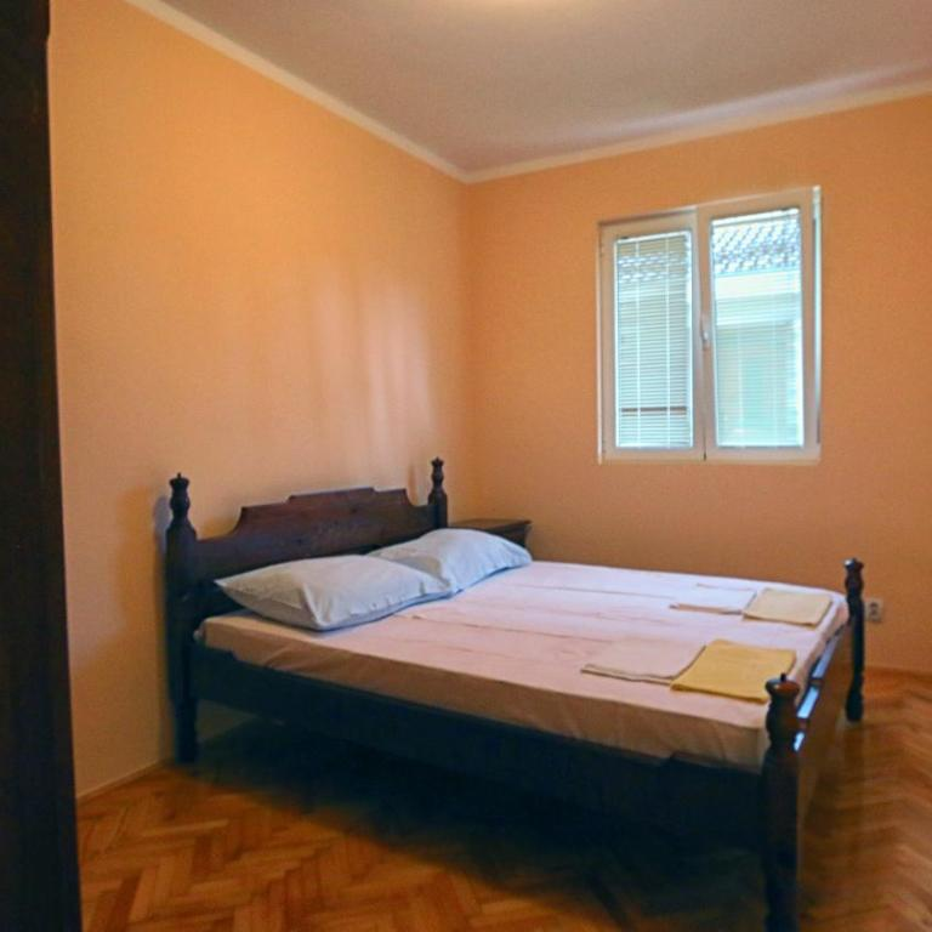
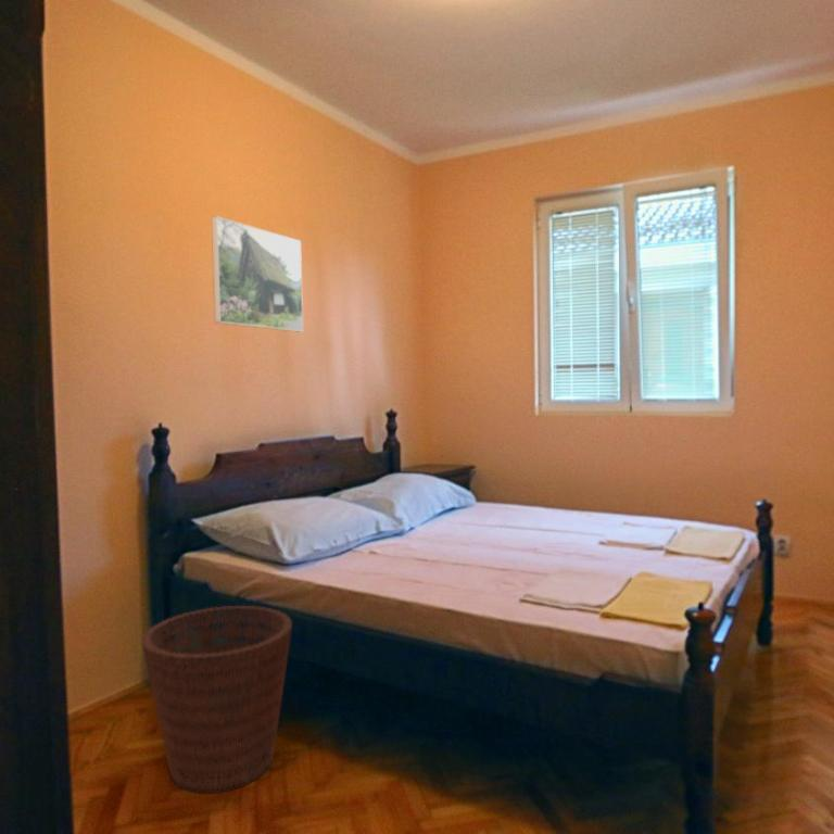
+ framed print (261, 278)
+ basket (220, 696)
